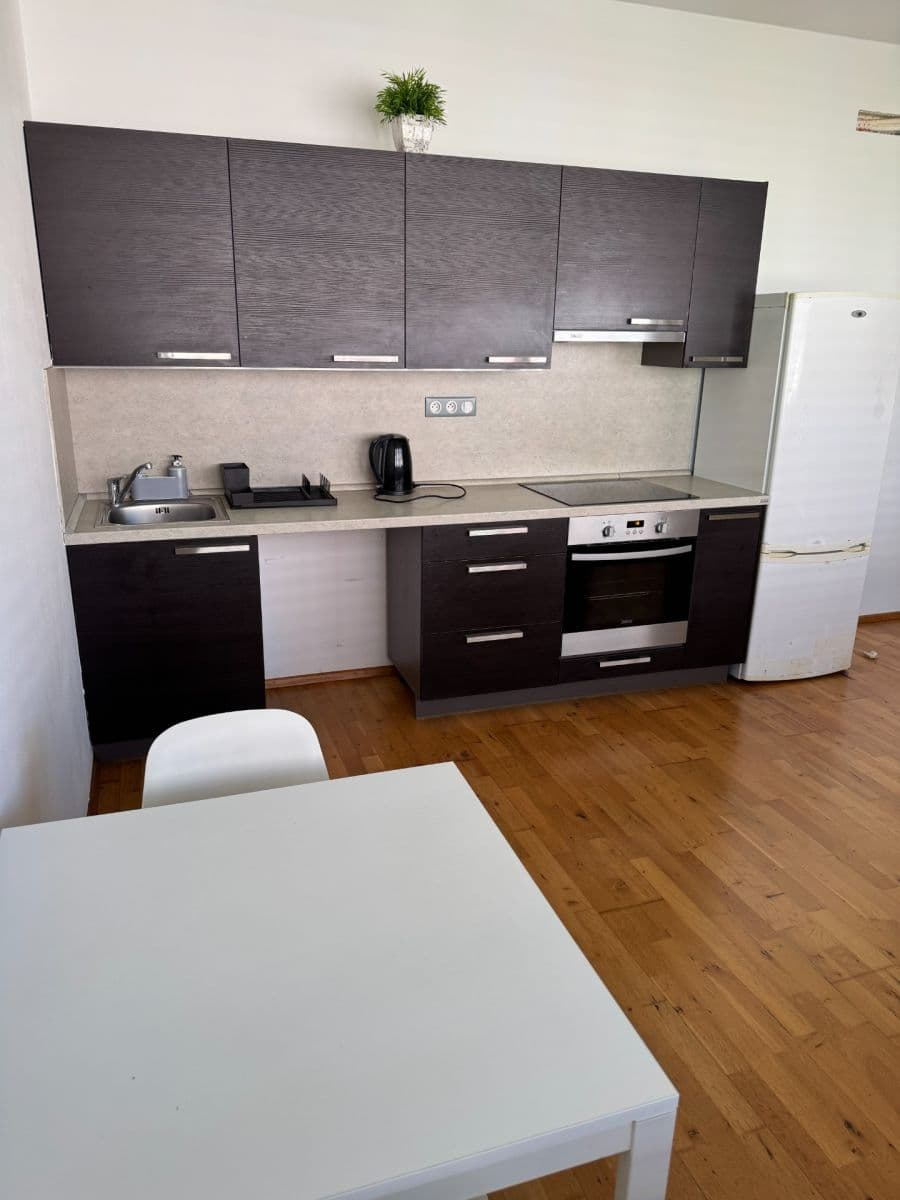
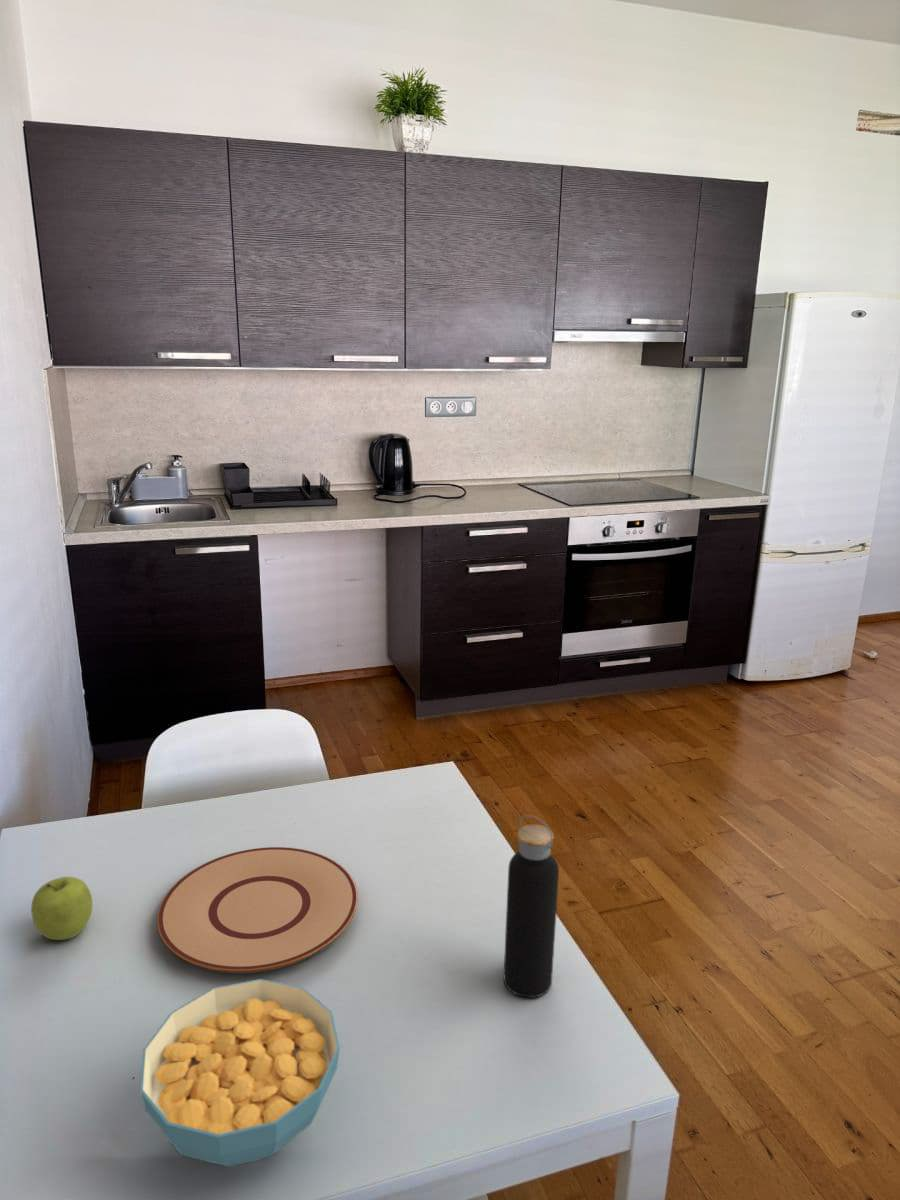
+ plate (260, 906)
+ cereal bowl (244, 1086)
+ water bottle (531, 901)
+ fruit (62, 905)
